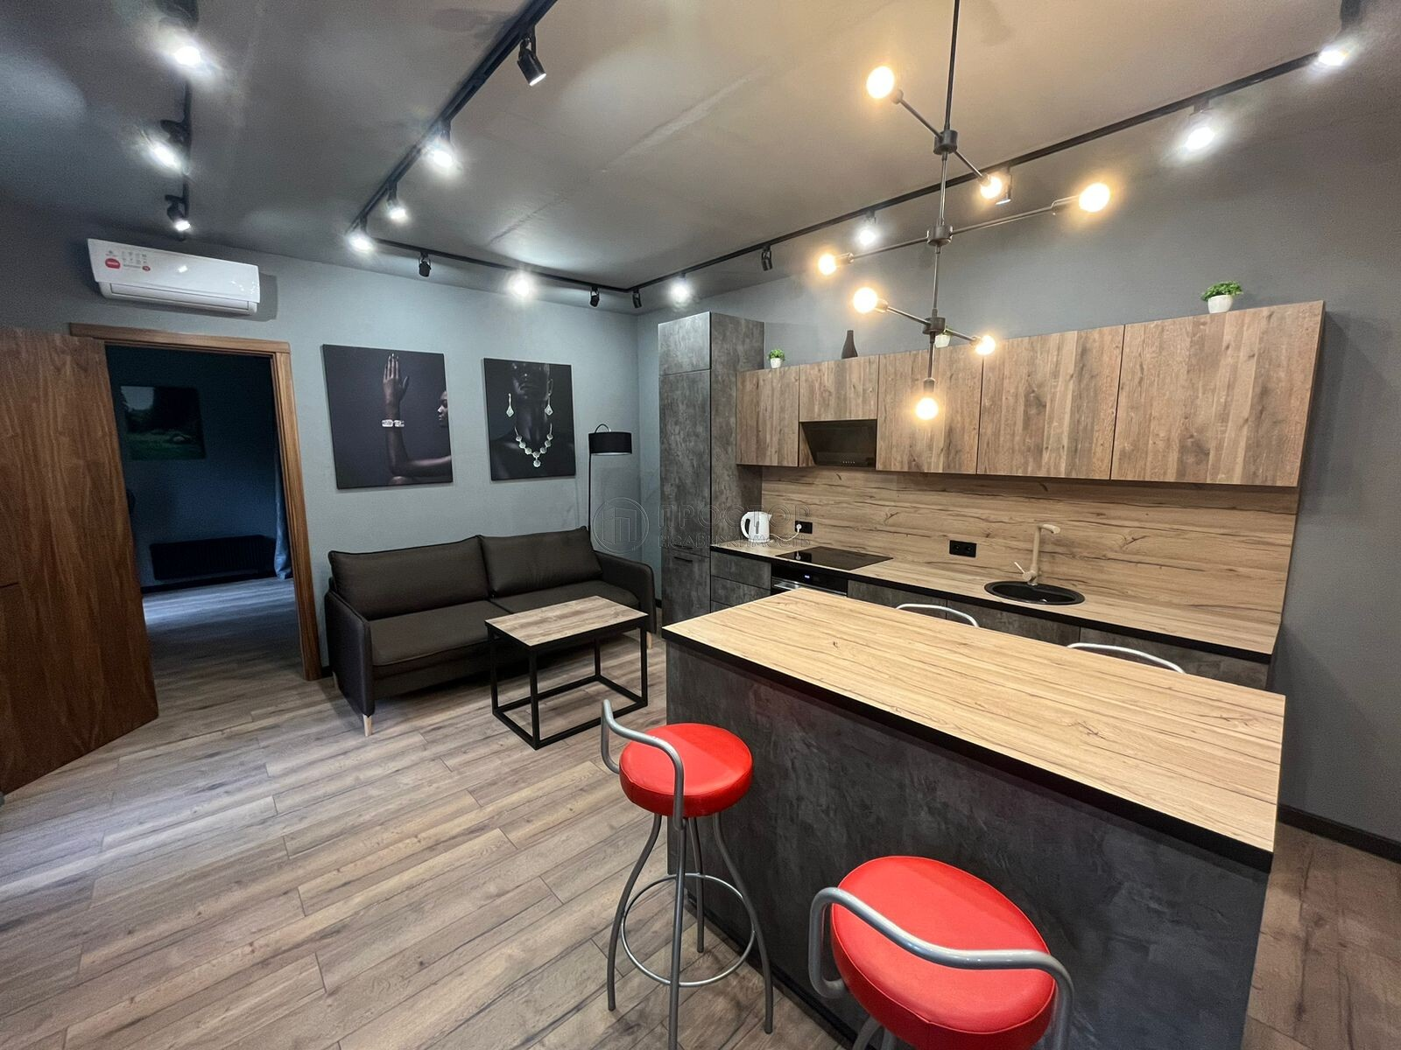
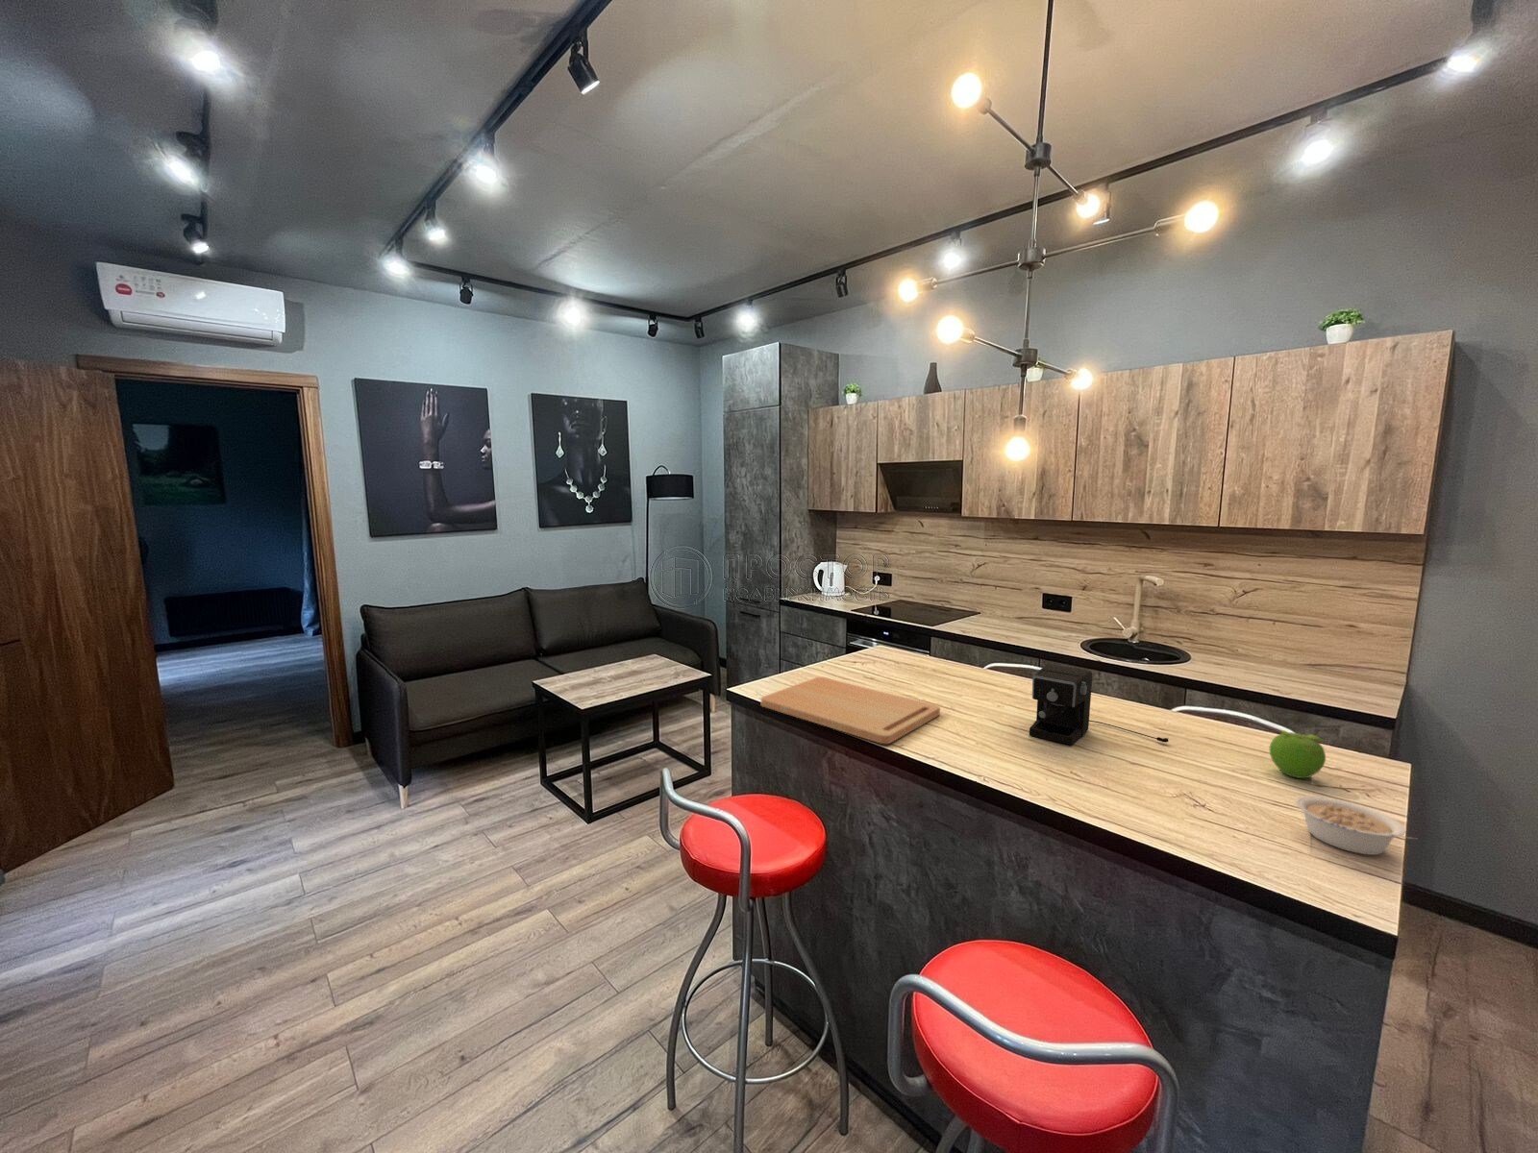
+ cutting board (848, 705)
+ fruit (1297, 752)
+ legume (1350, 825)
+ coffee maker (1089, 709)
